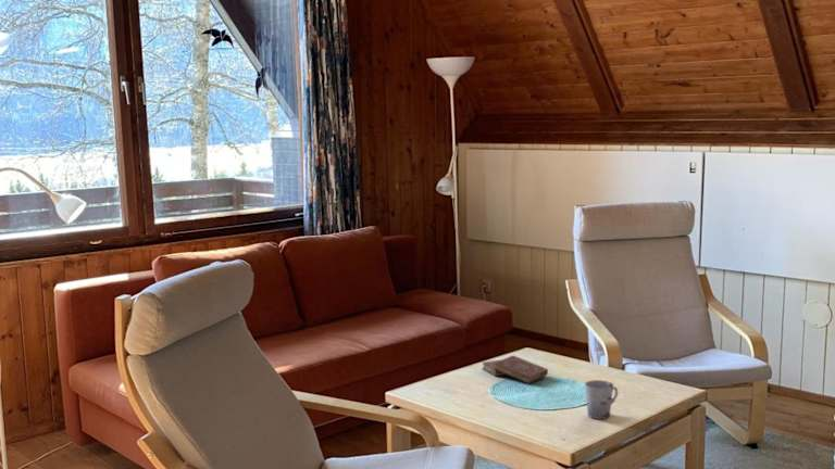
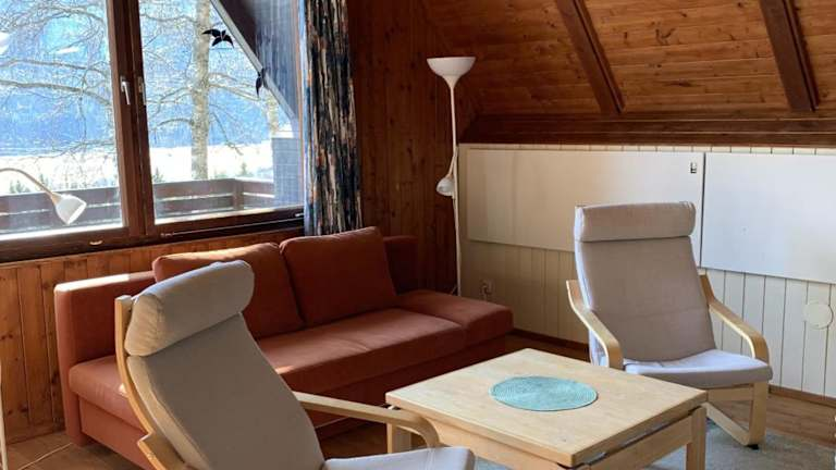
- cup (602, 398)
- book (516, 367)
